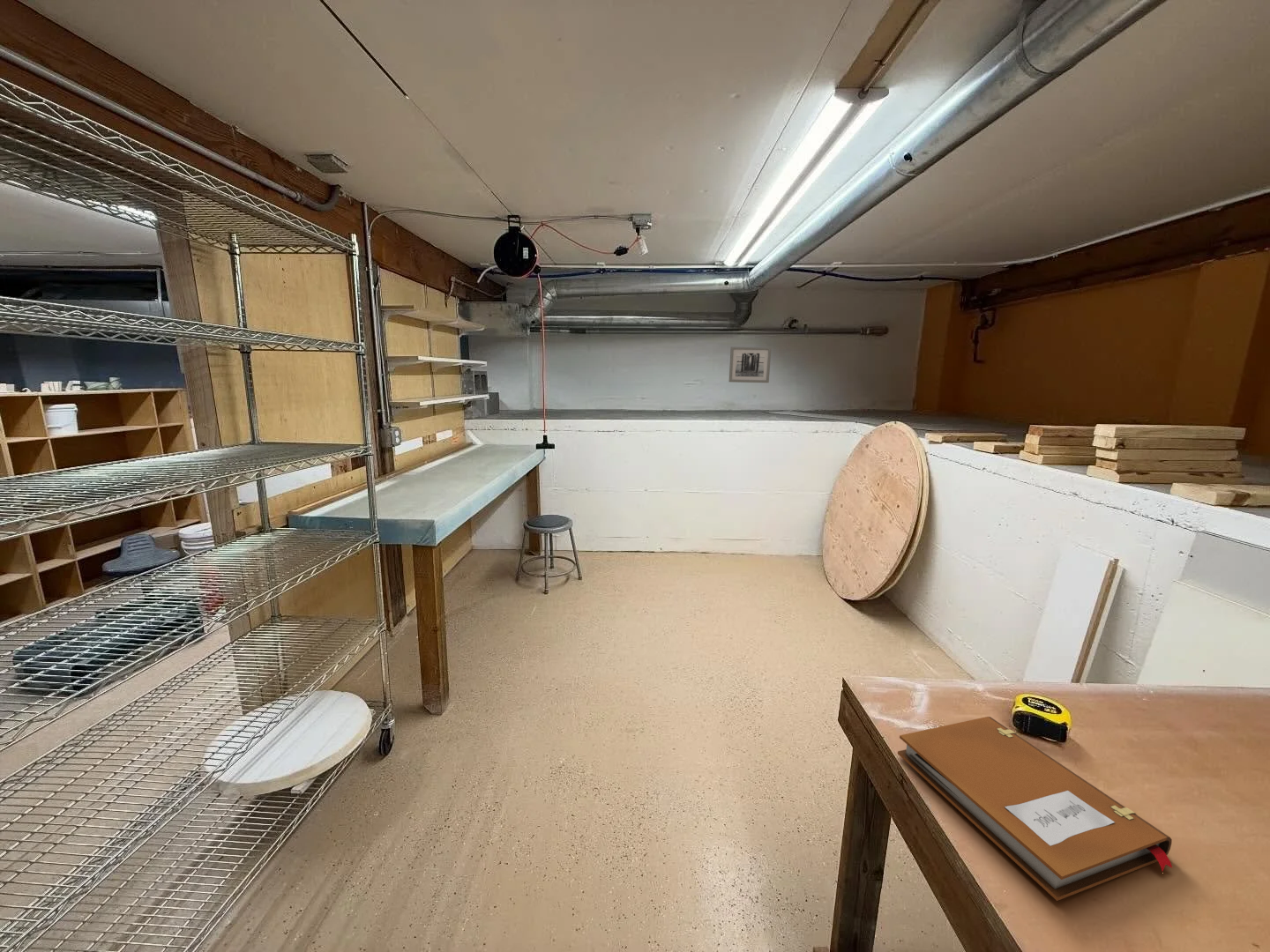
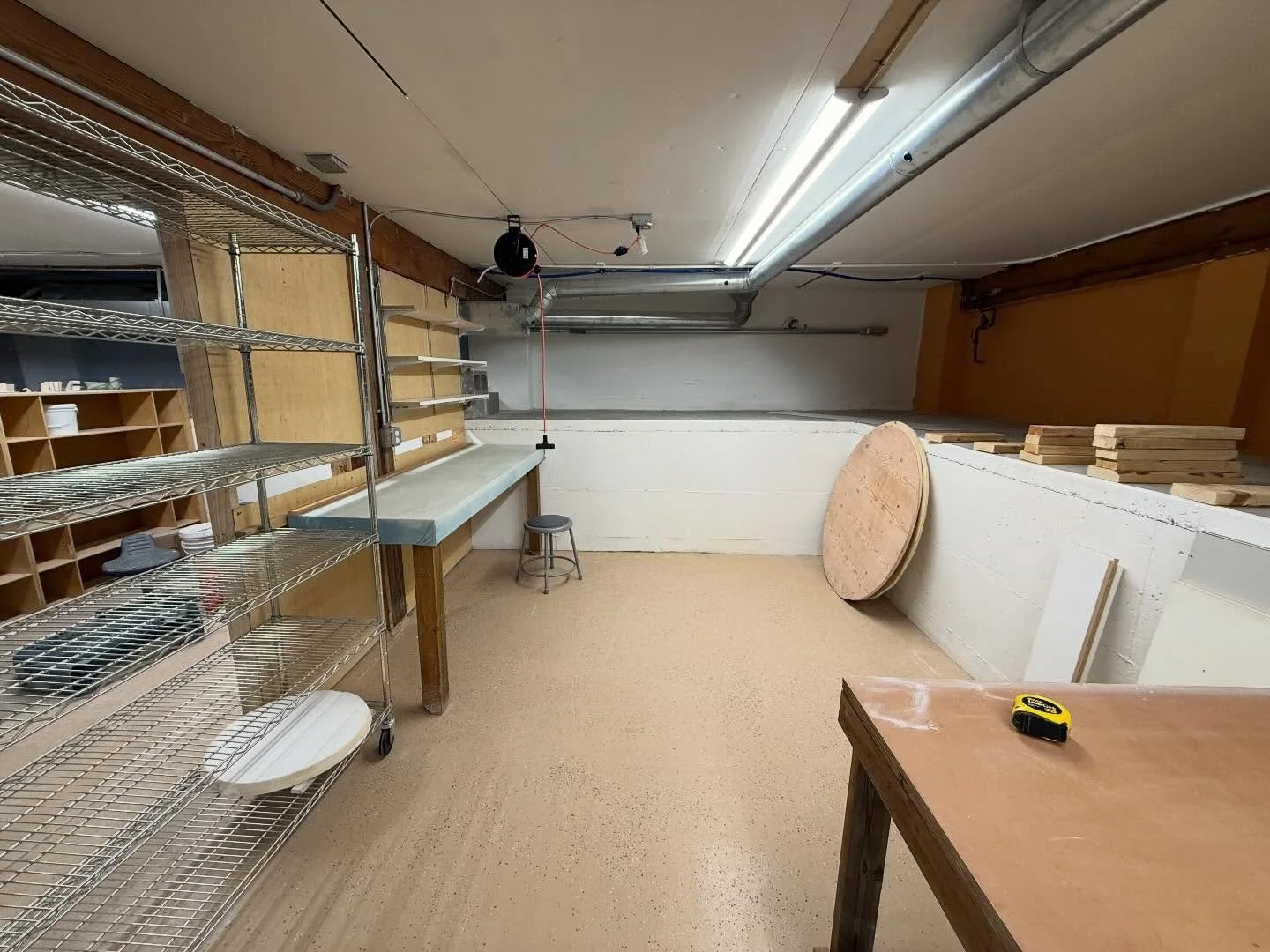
- notebook (1023, 792)
- wall art (750, 365)
